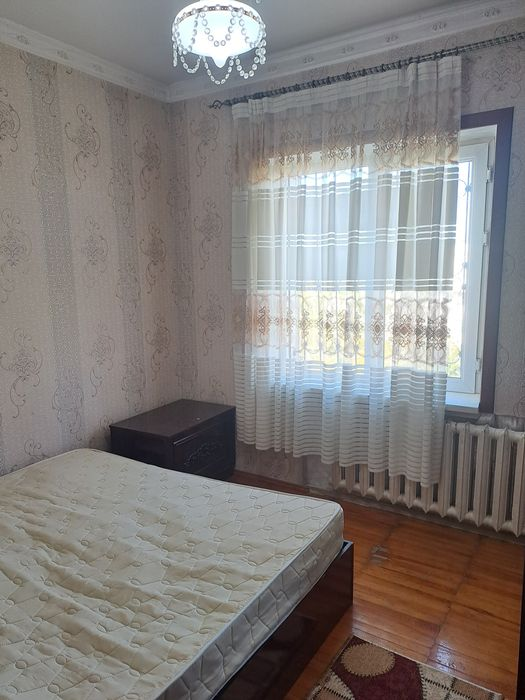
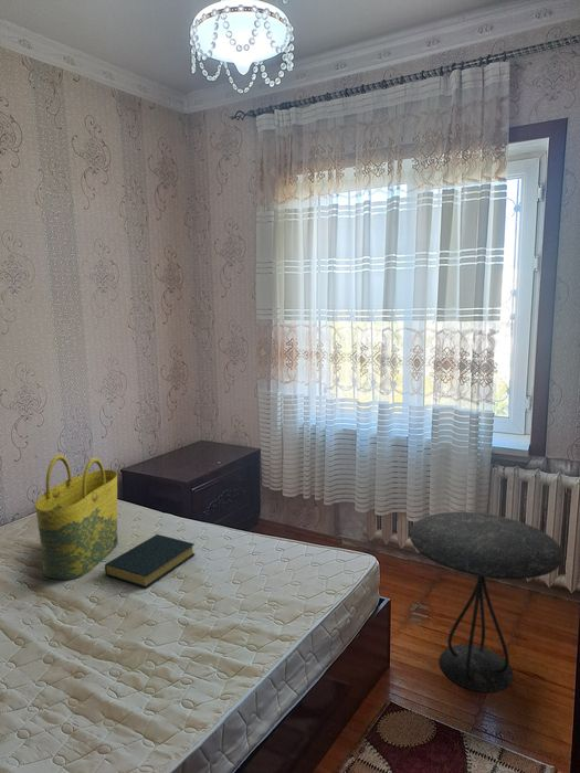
+ side table (479, 604)
+ tote bag (78, 507)
+ hardback book (151, 558)
